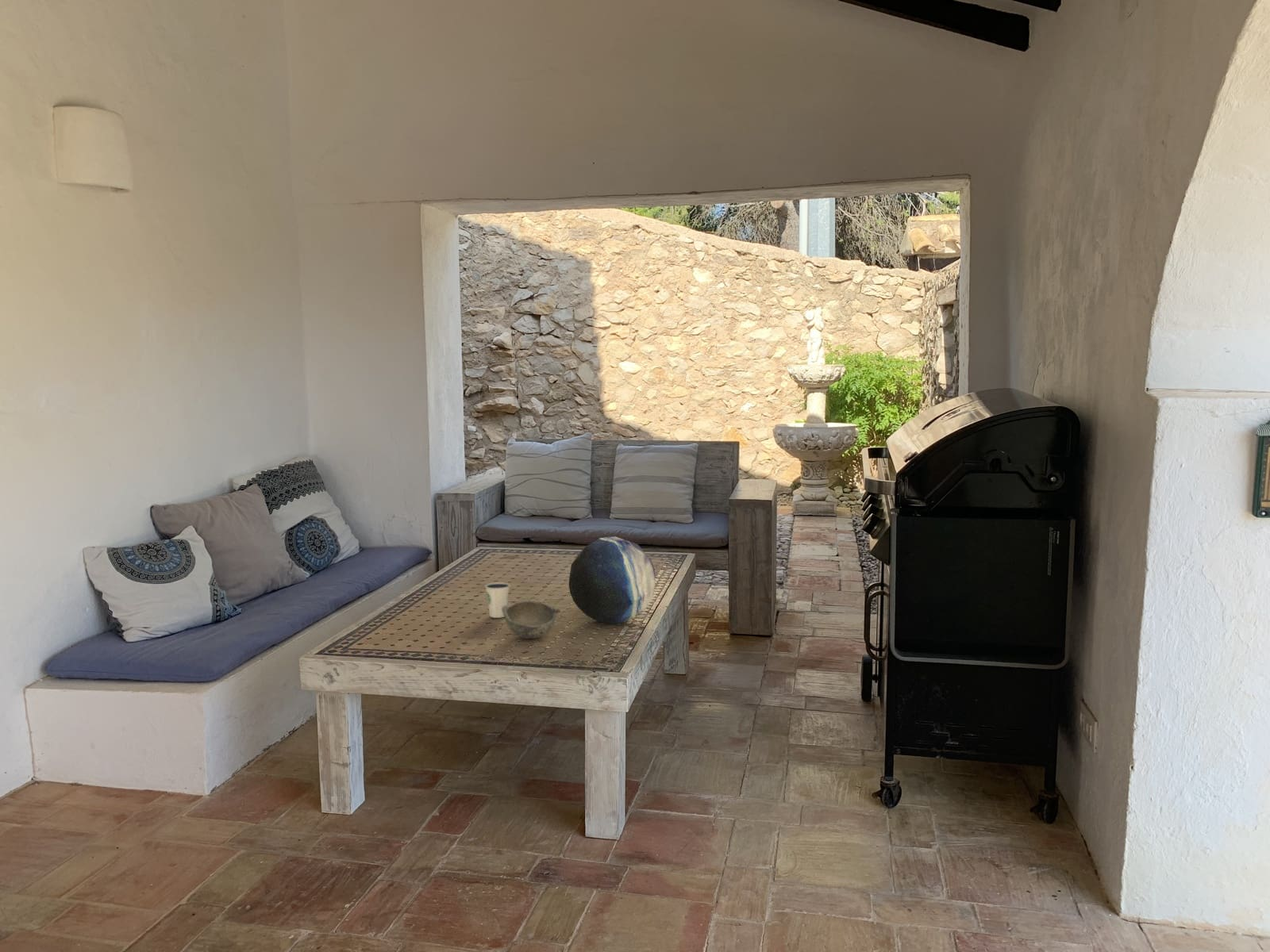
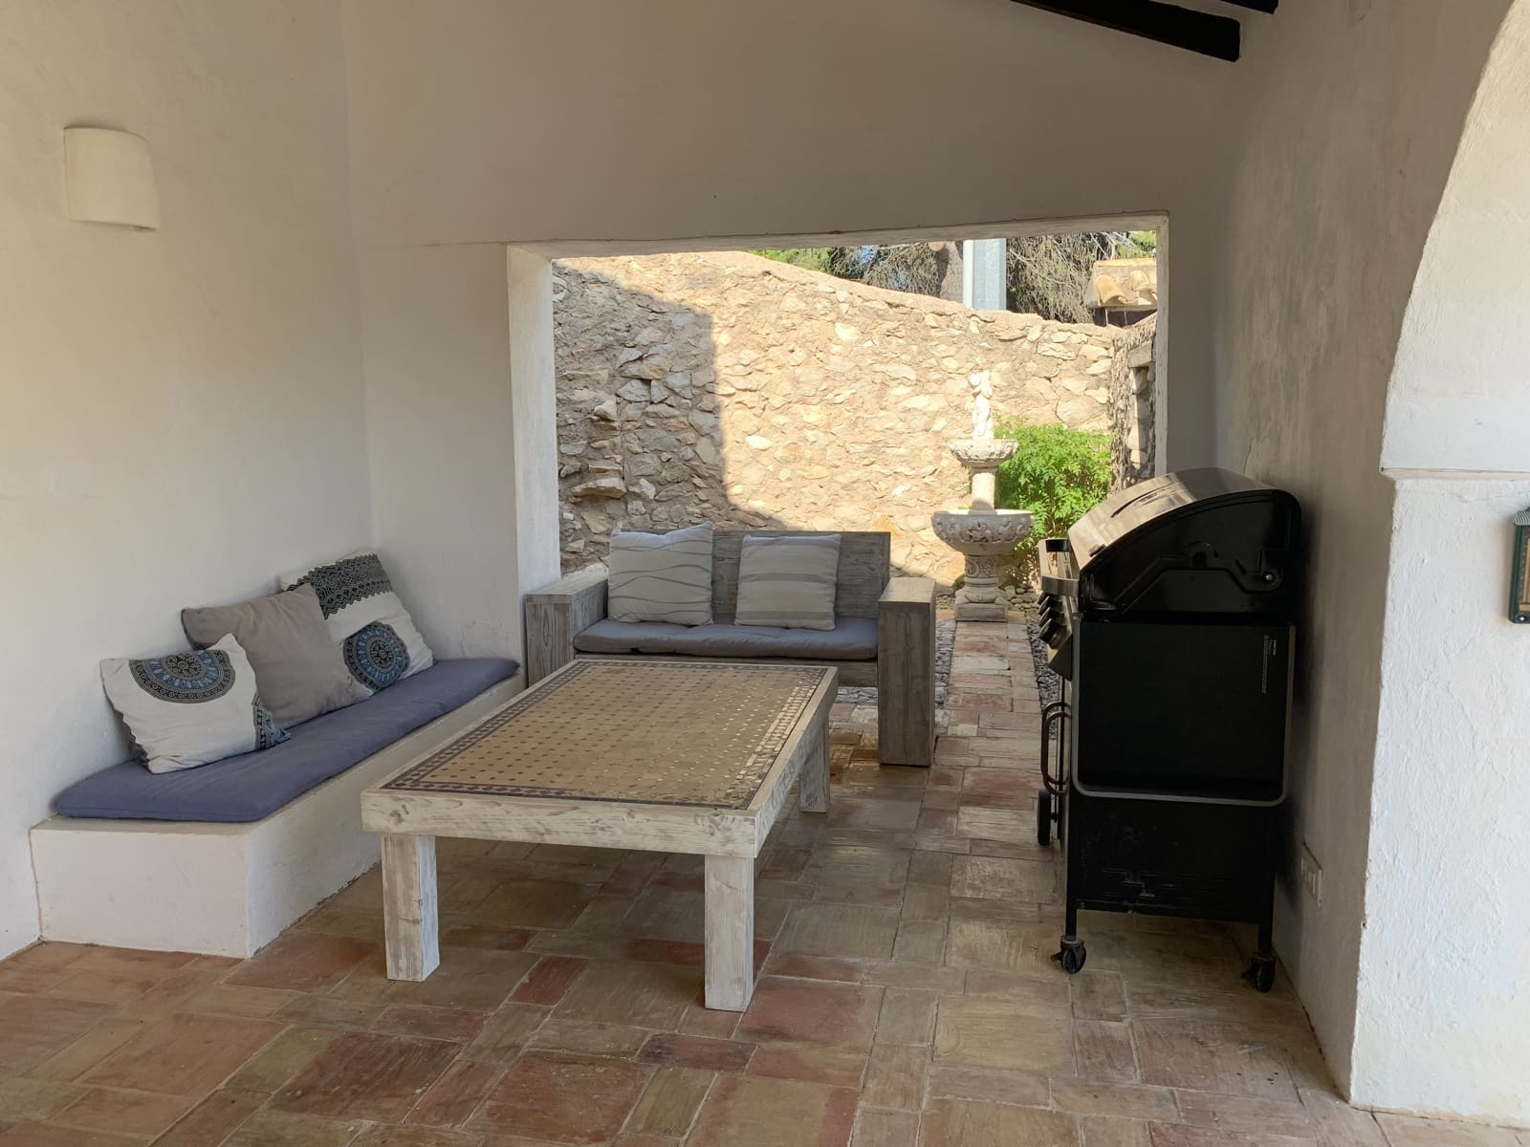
- dixie cup (498, 601)
- decorative orb (612, 580)
- bowl (530, 621)
